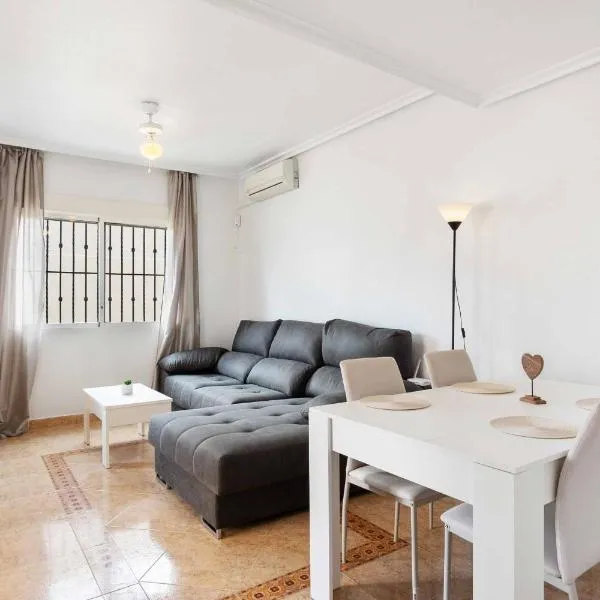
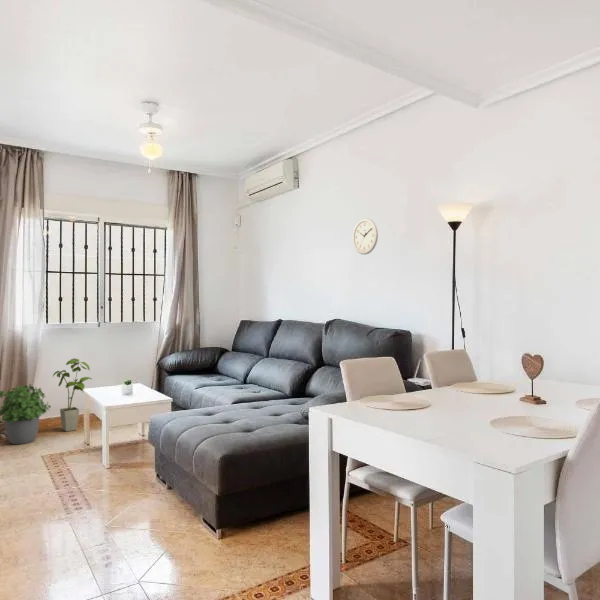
+ wall clock (364, 236)
+ potted plant (23, 412)
+ house plant (73, 393)
